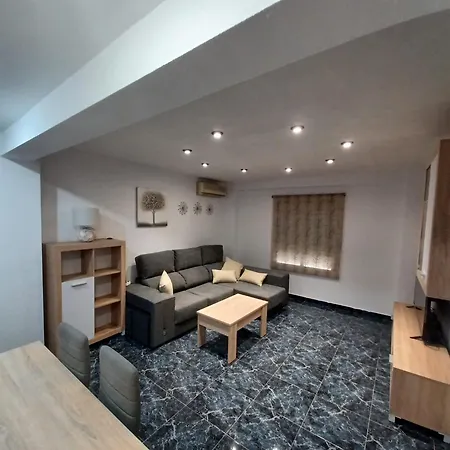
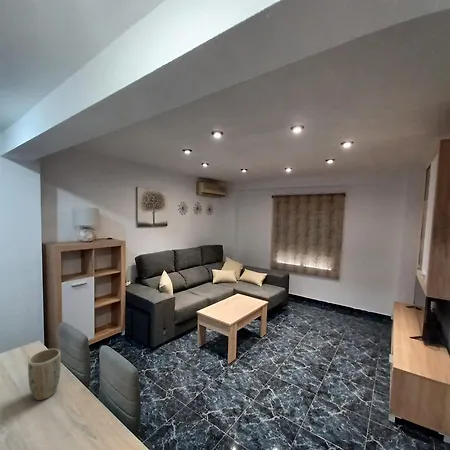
+ plant pot (45, 374)
